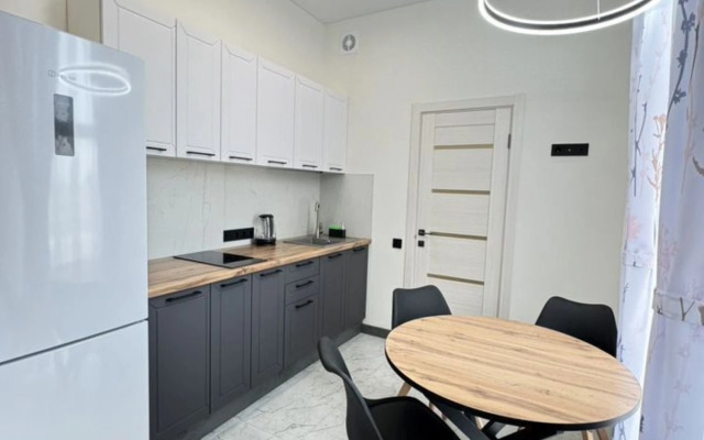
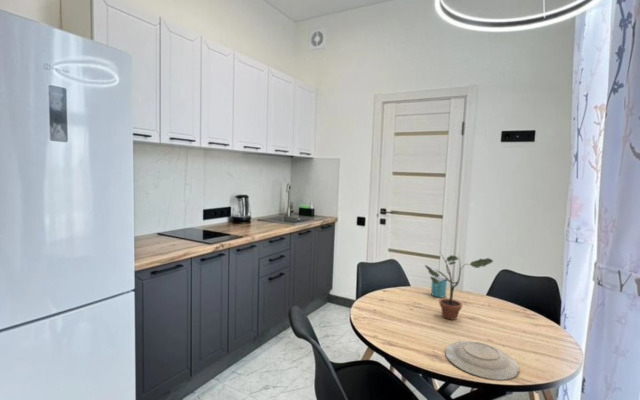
+ potted plant (455, 284)
+ plate (480, 354)
+ mug (438, 287)
